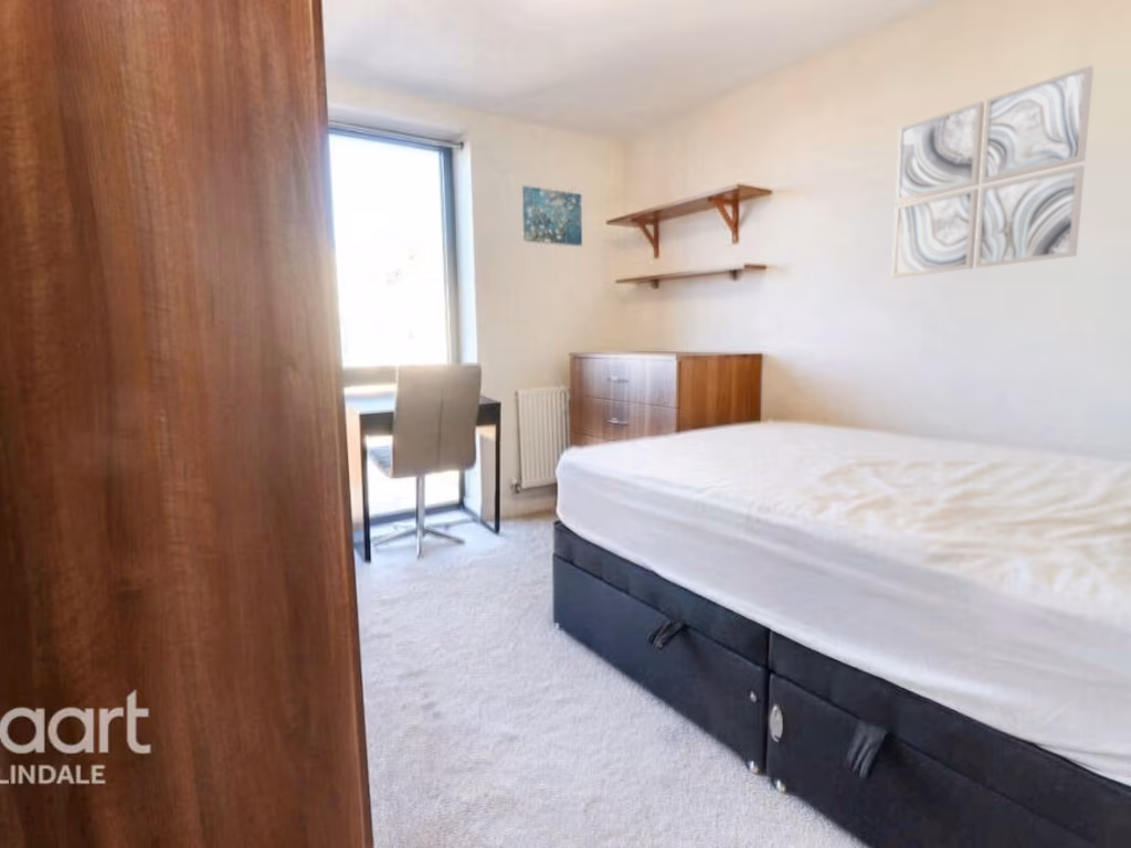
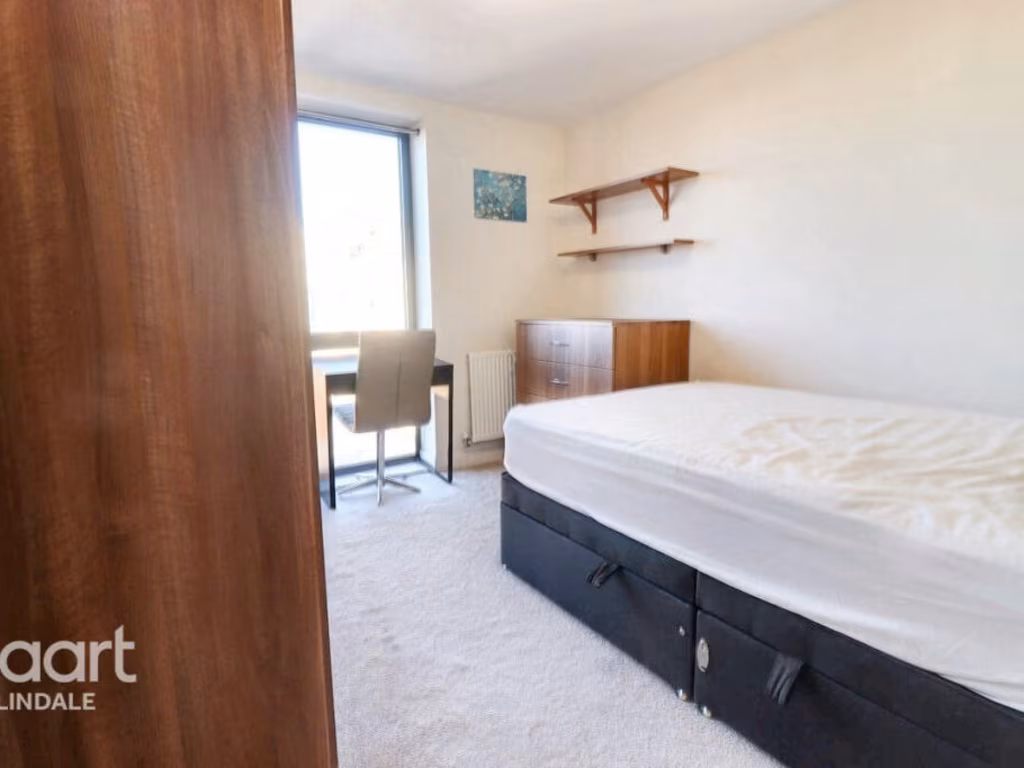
- wall art (981, 187)
